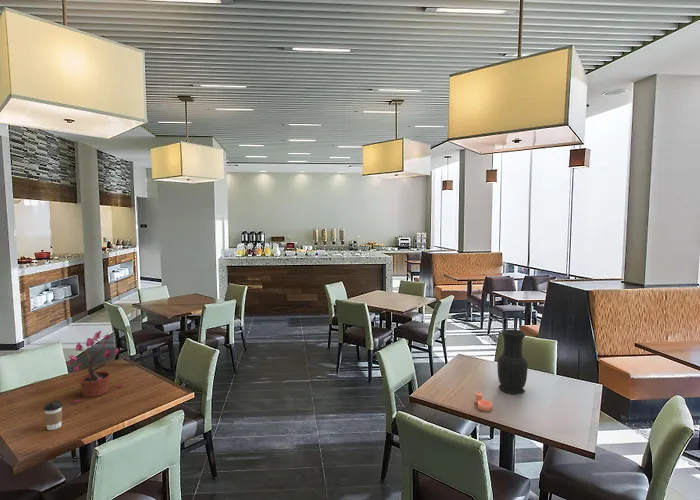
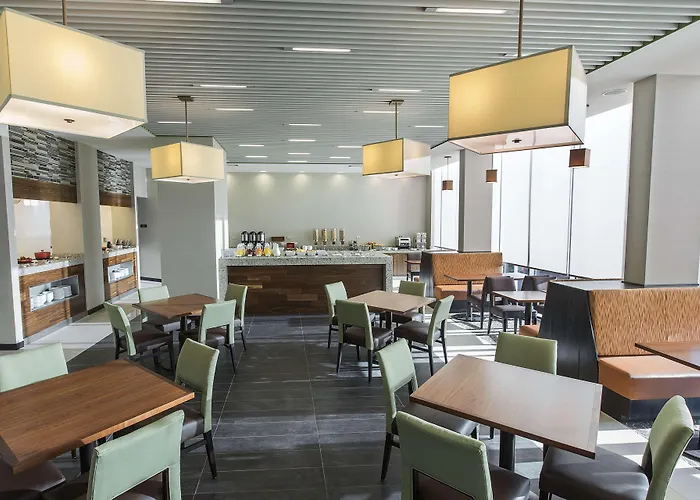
- salt and pepper shaker set (482, 400)
- coffee cup (53, 415)
- potted plant (92, 364)
- vase (512, 360)
